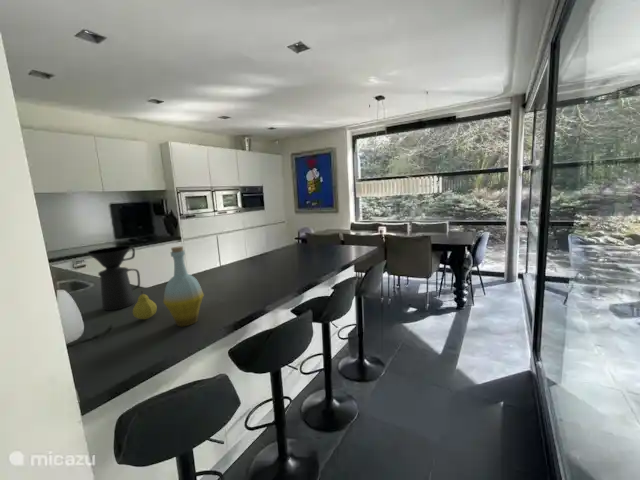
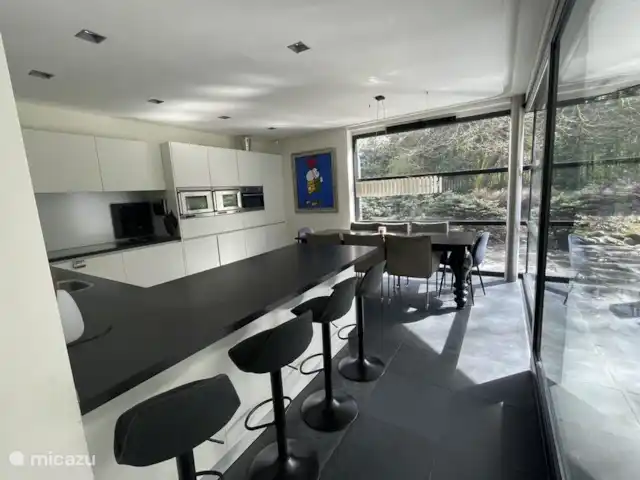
- bottle (182, 285)
- coffee maker (114, 277)
- fruit (144, 304)
